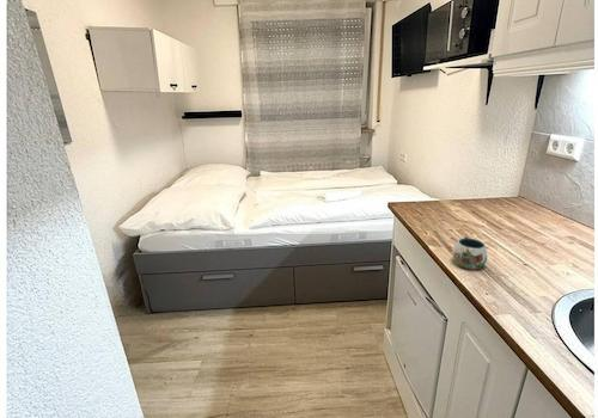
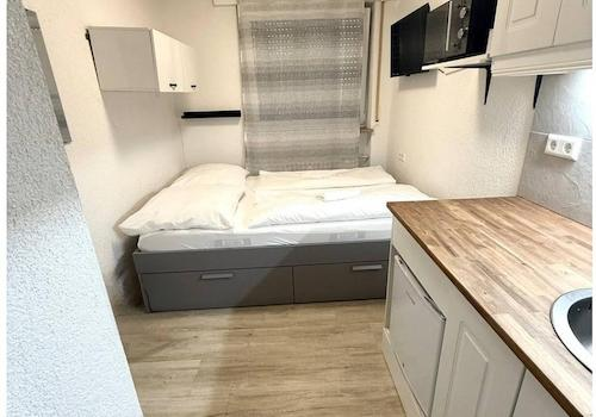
- mug (469, 251)
